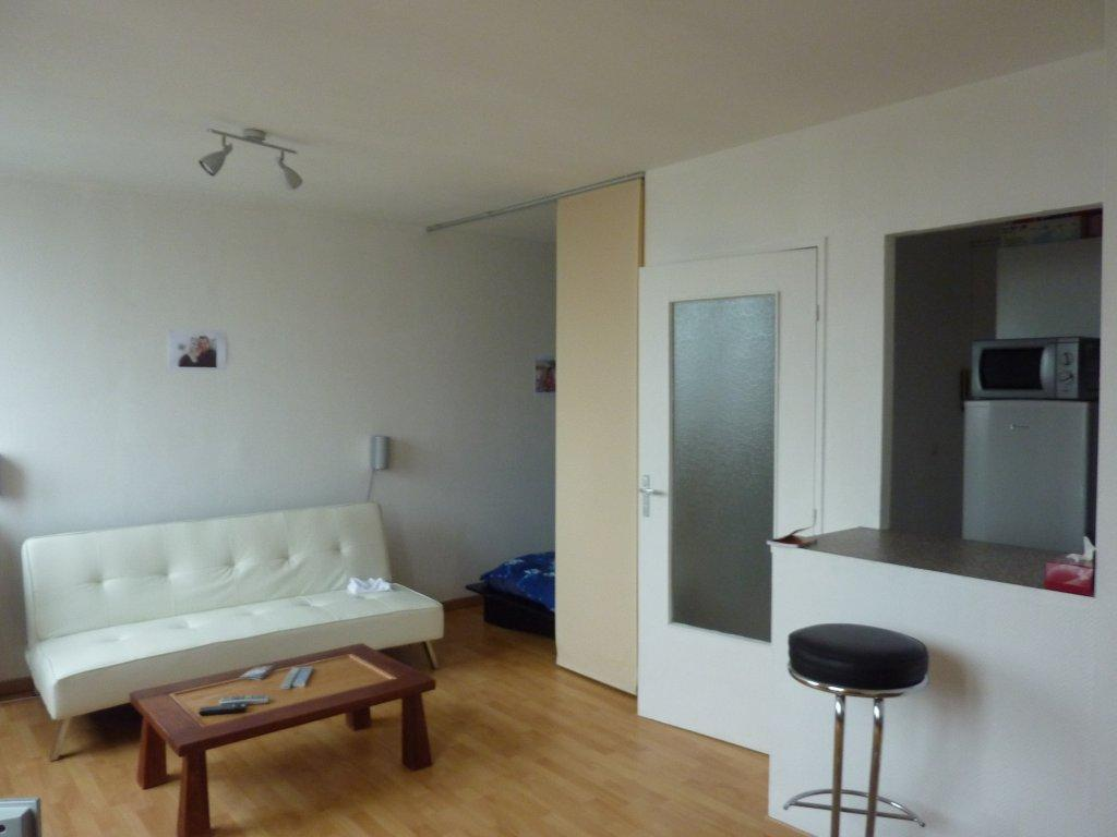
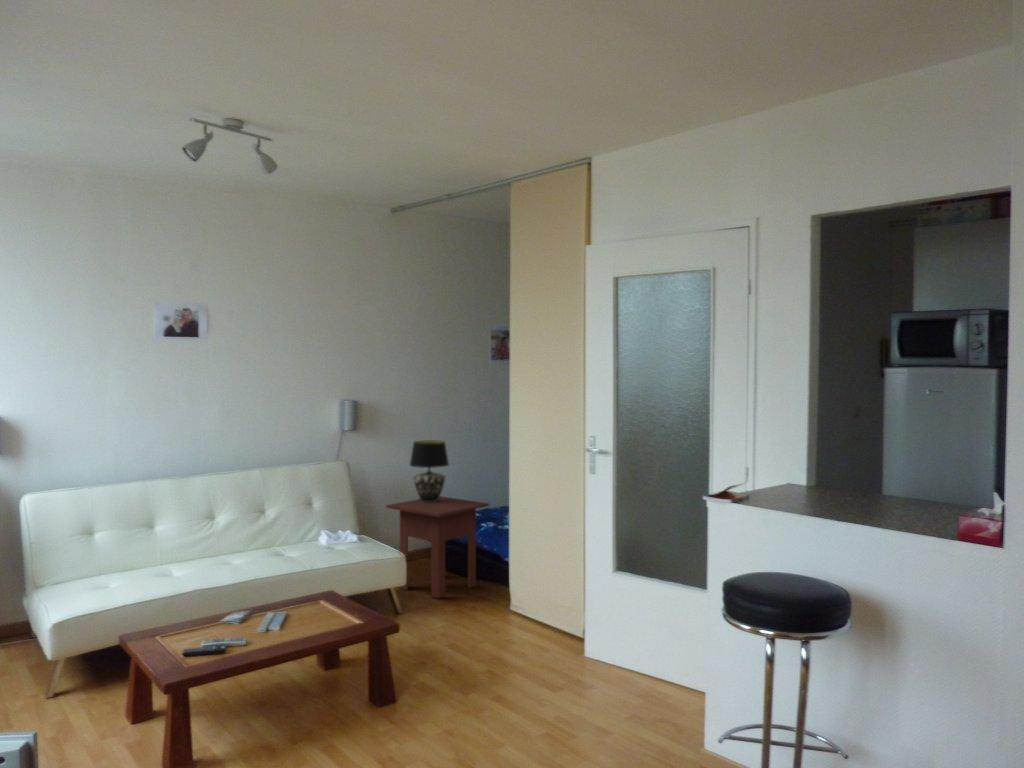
+ side table (438, 545)
+ table lamp (429, 471)
